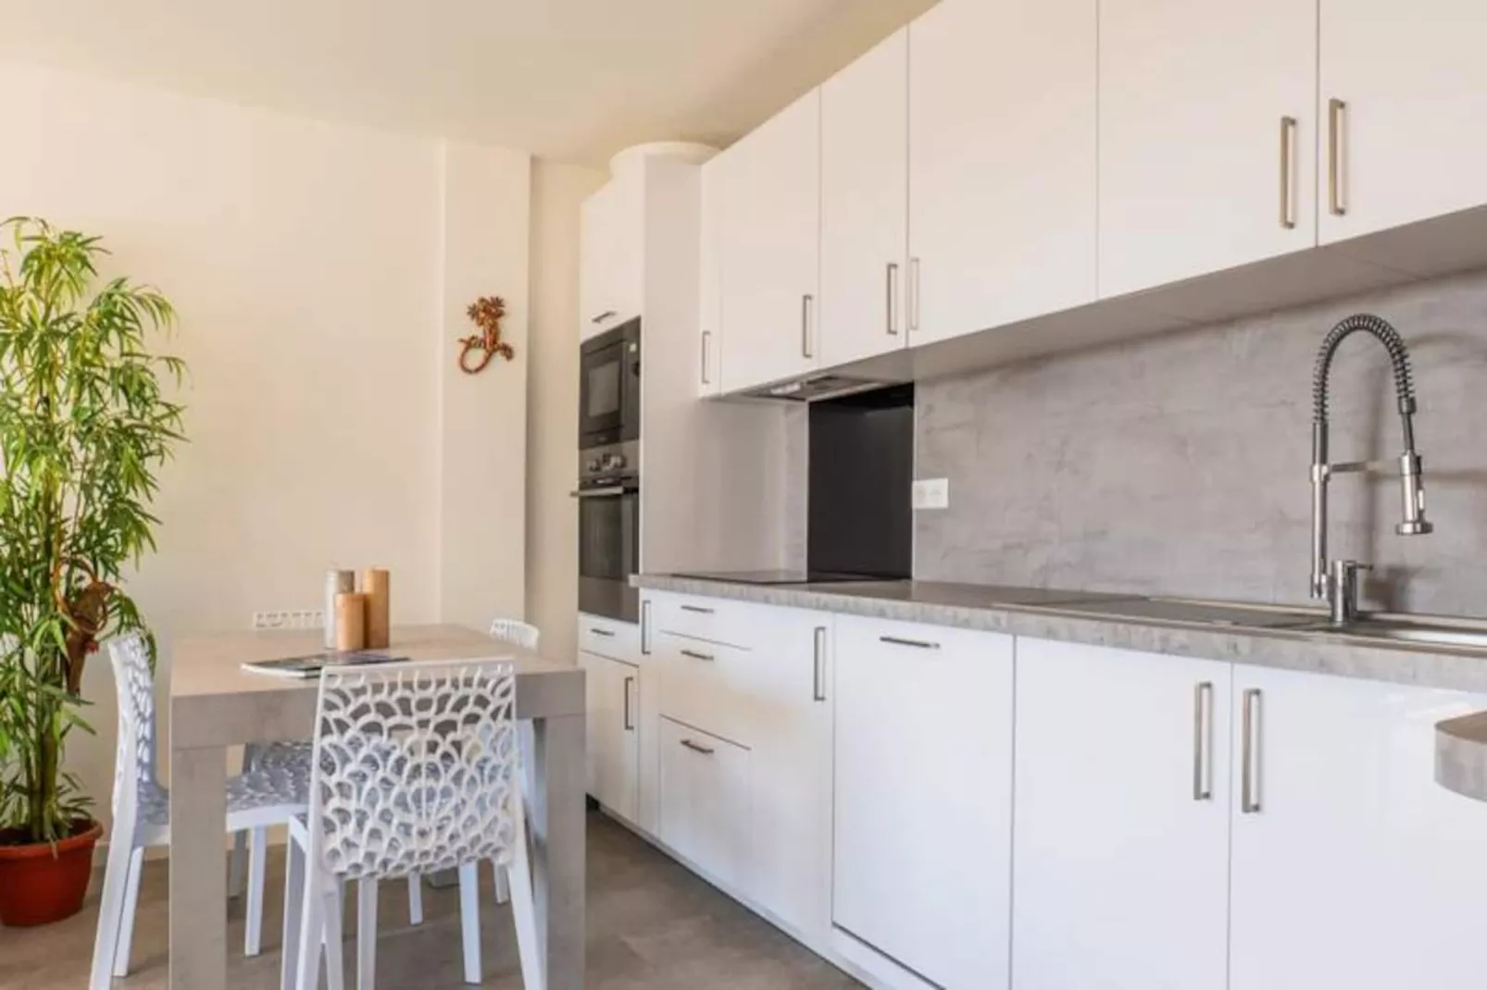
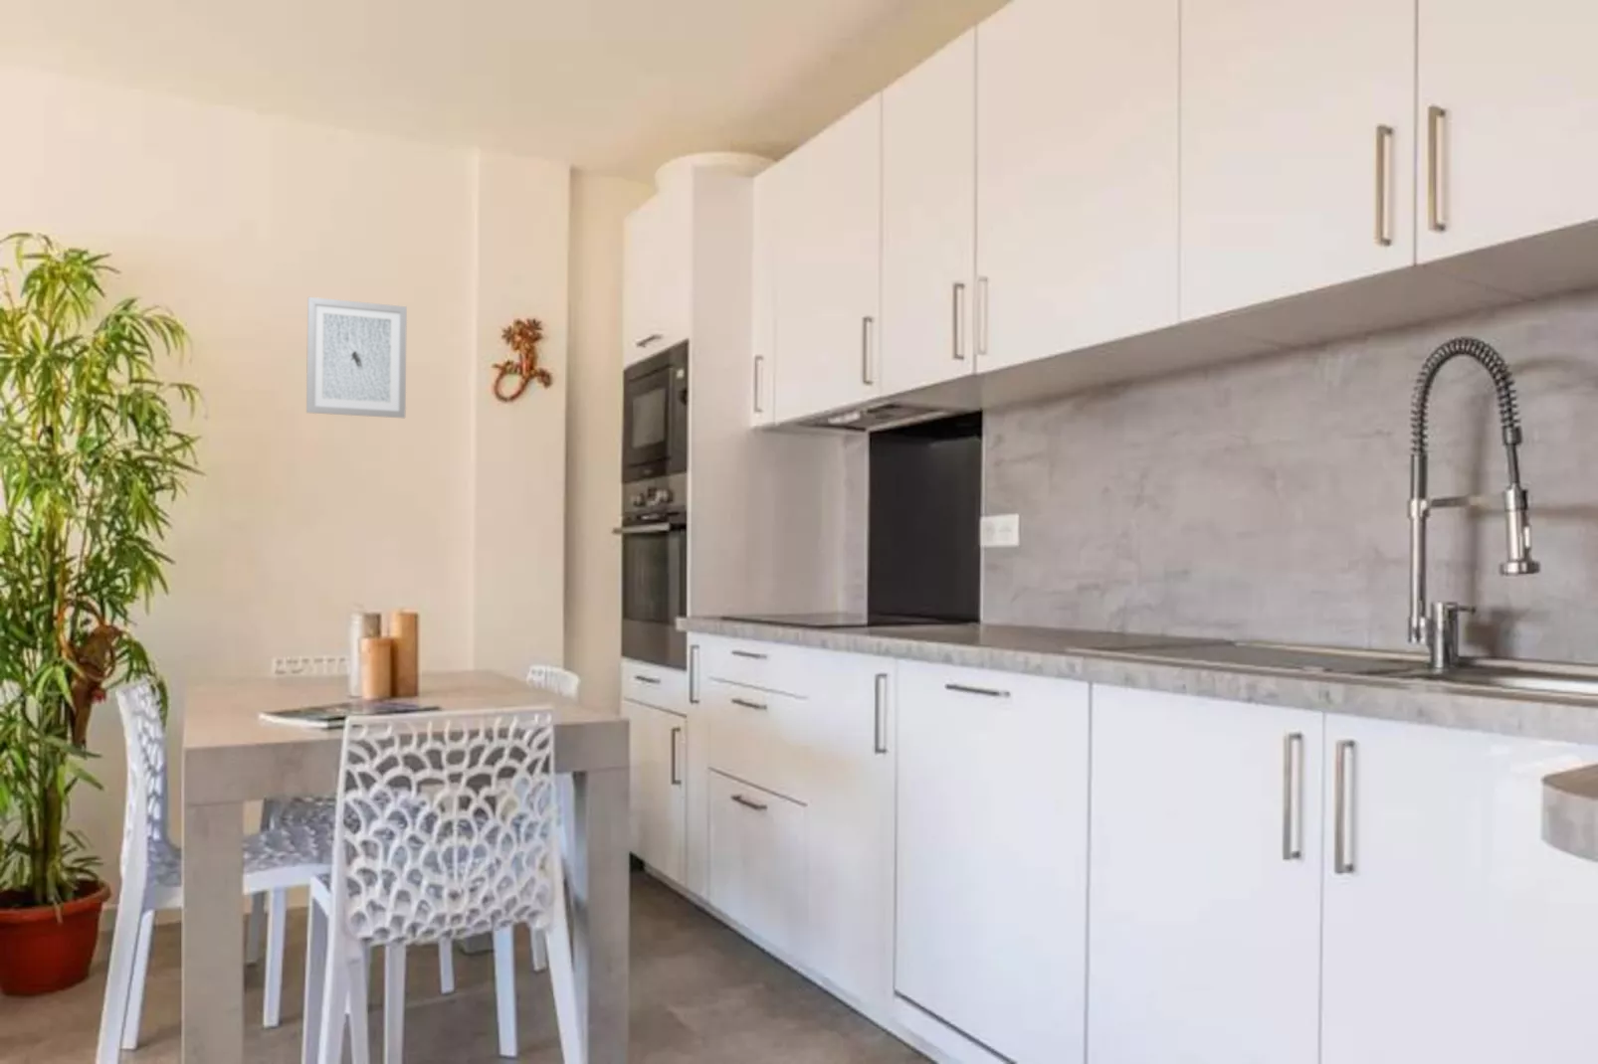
+ wall art (358, 357)
